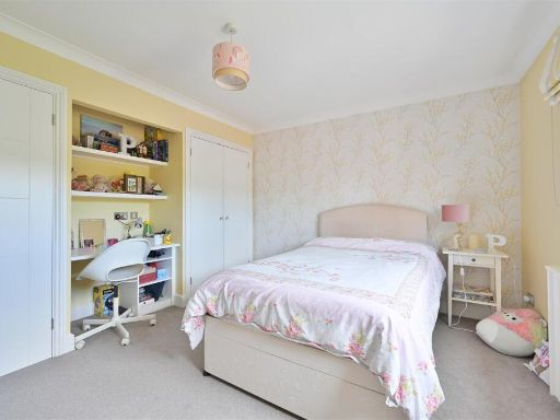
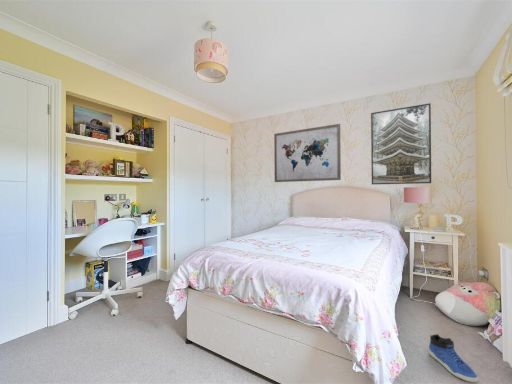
+ sneaker (451, 354)
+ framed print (399, 146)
+ wall art (305, 155)
